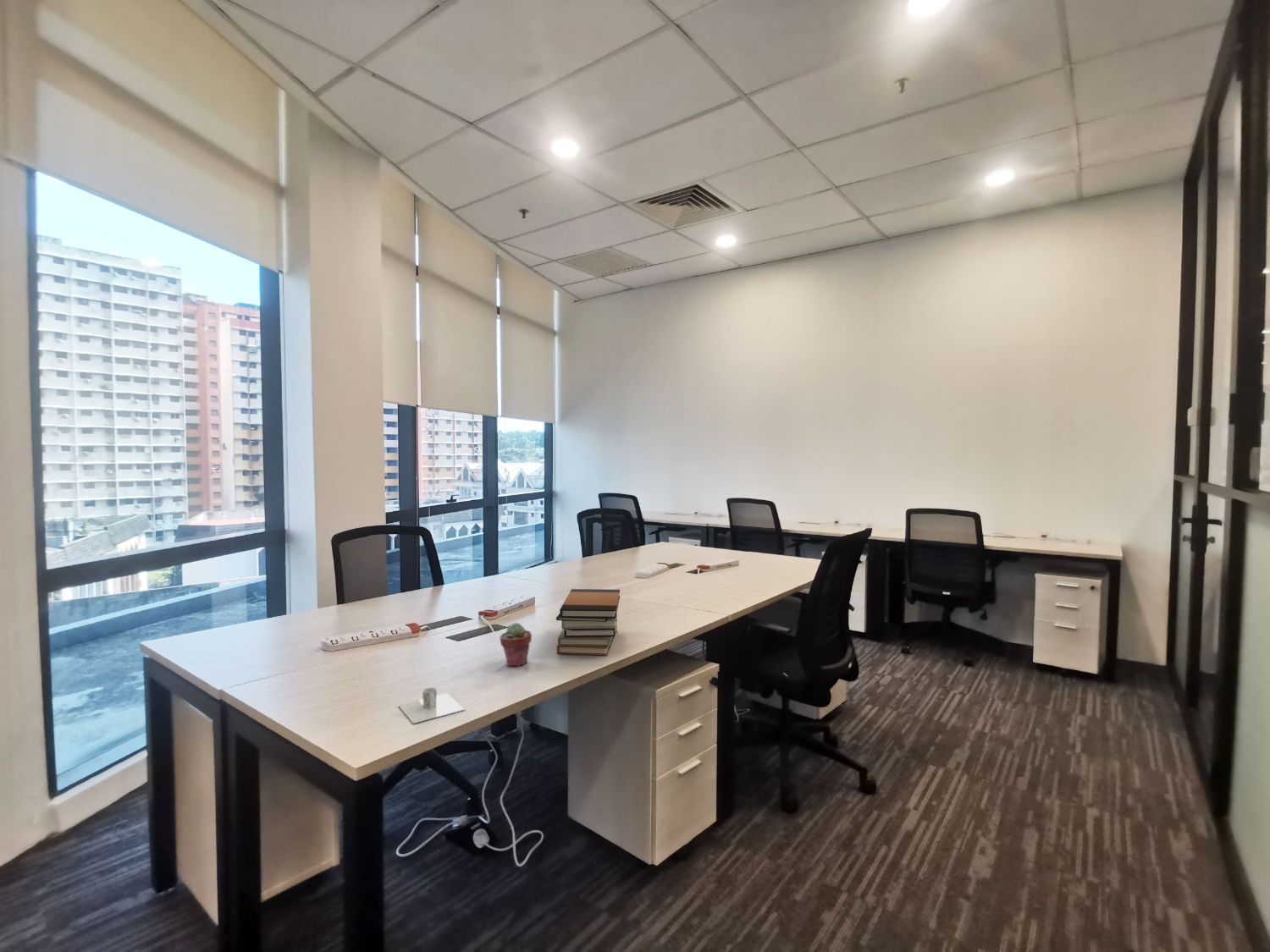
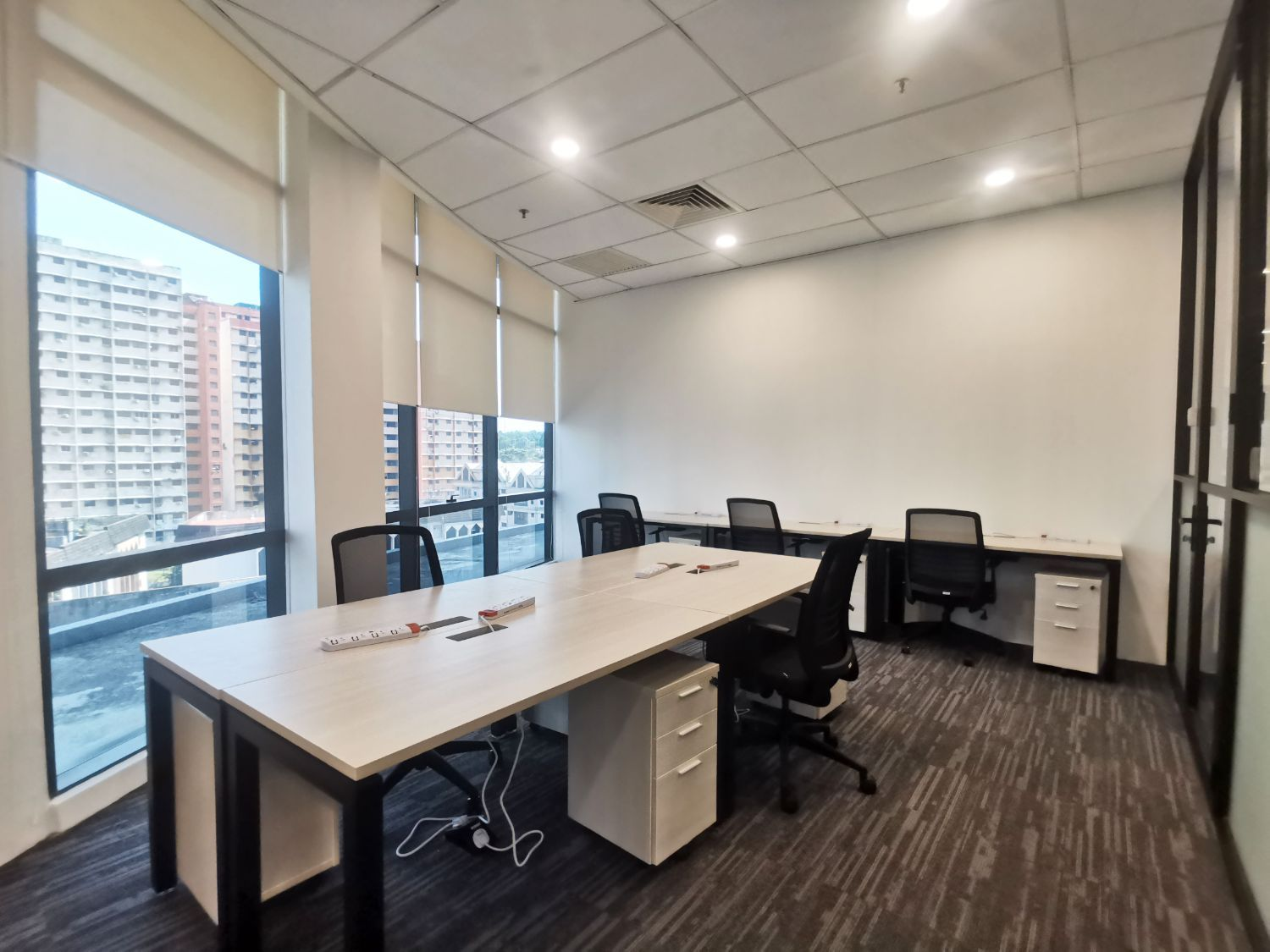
- book stack (590, 619)
- potted succulent (516, 642)
- mug (431, 699)
